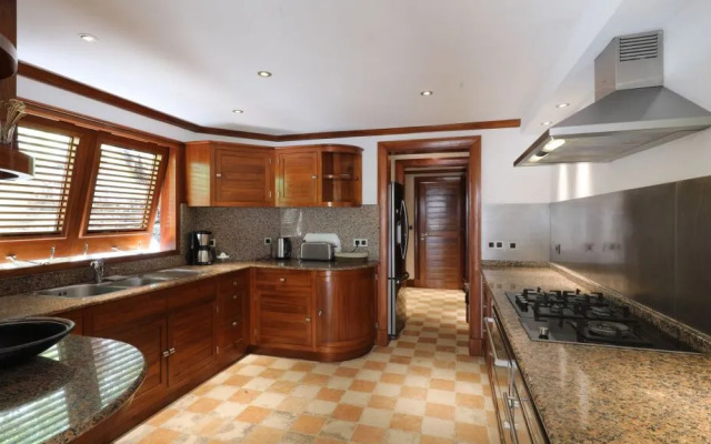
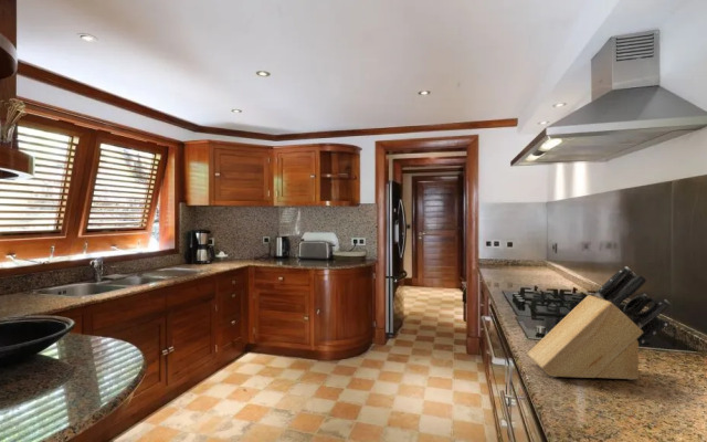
+ knife block (595, 319)
